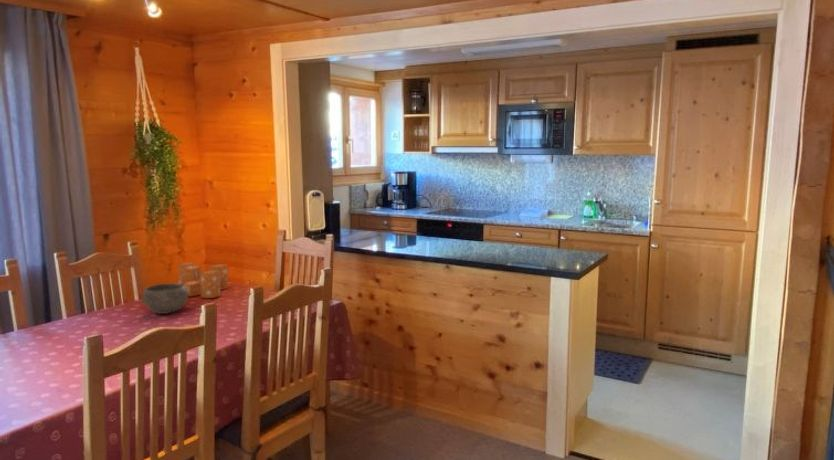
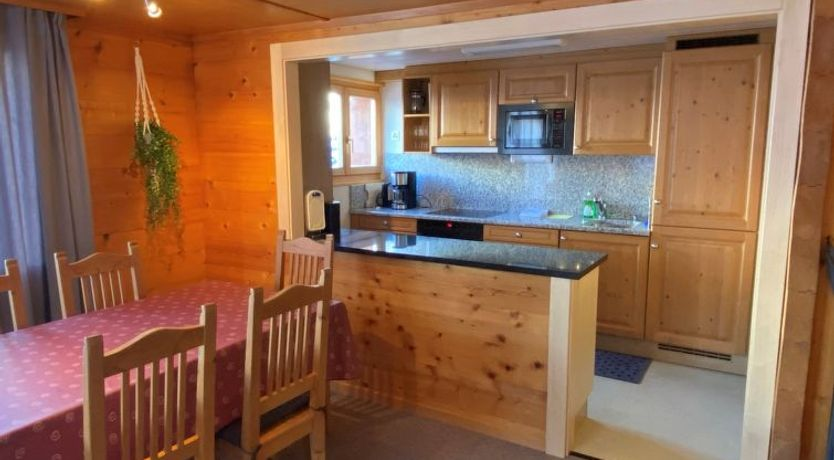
- bowl (165, 299)
- candle (197, 279)
